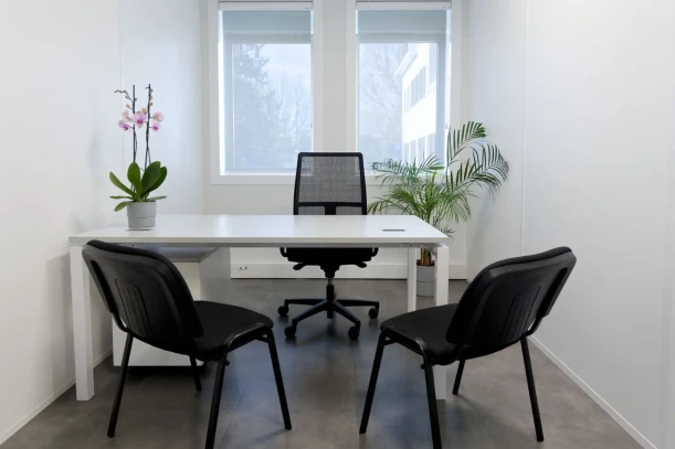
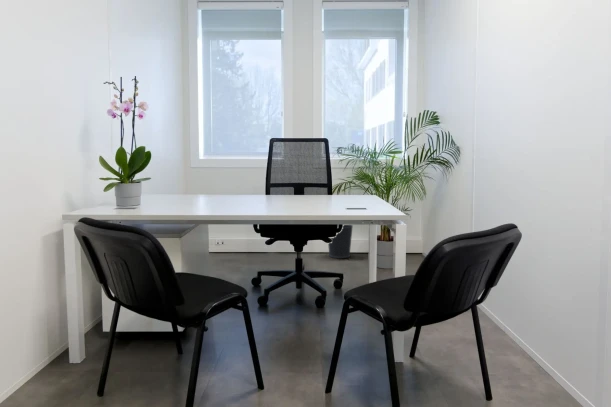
+ wastebasket (339, 240)
